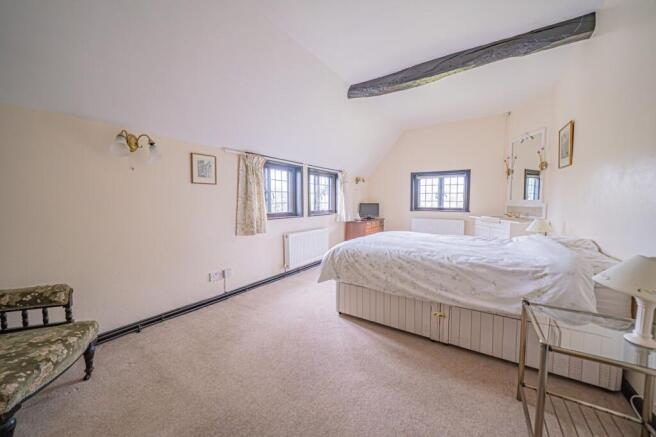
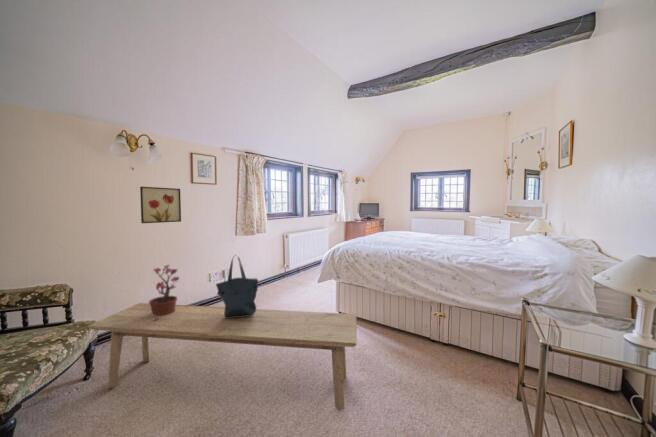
+ wall art (161, 205)
+ potted plant (159, 287)
+ tote bag (236, 285)
+ bench (229, 342)
